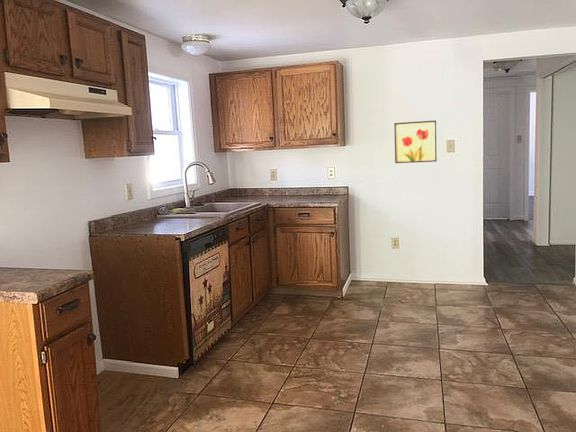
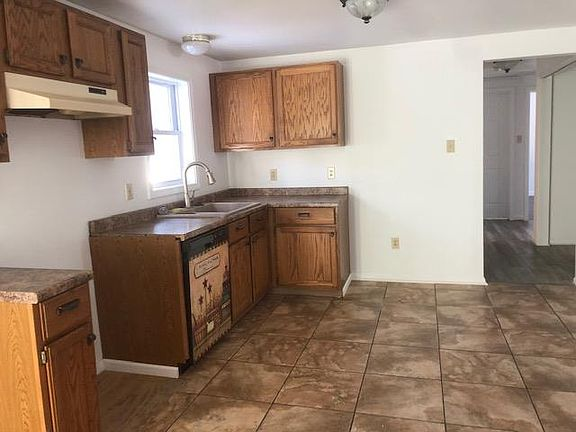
- wall art (415, 142)
